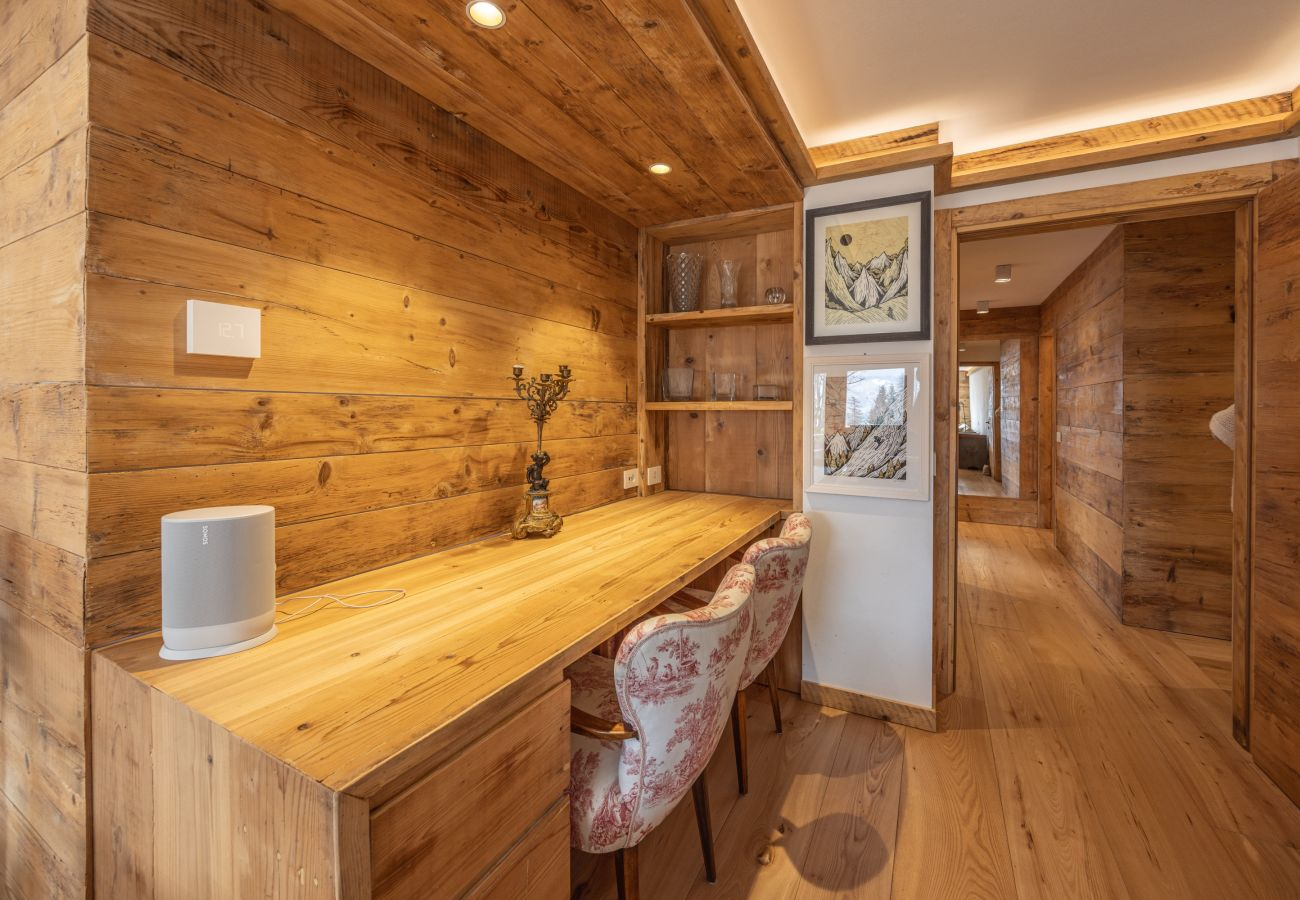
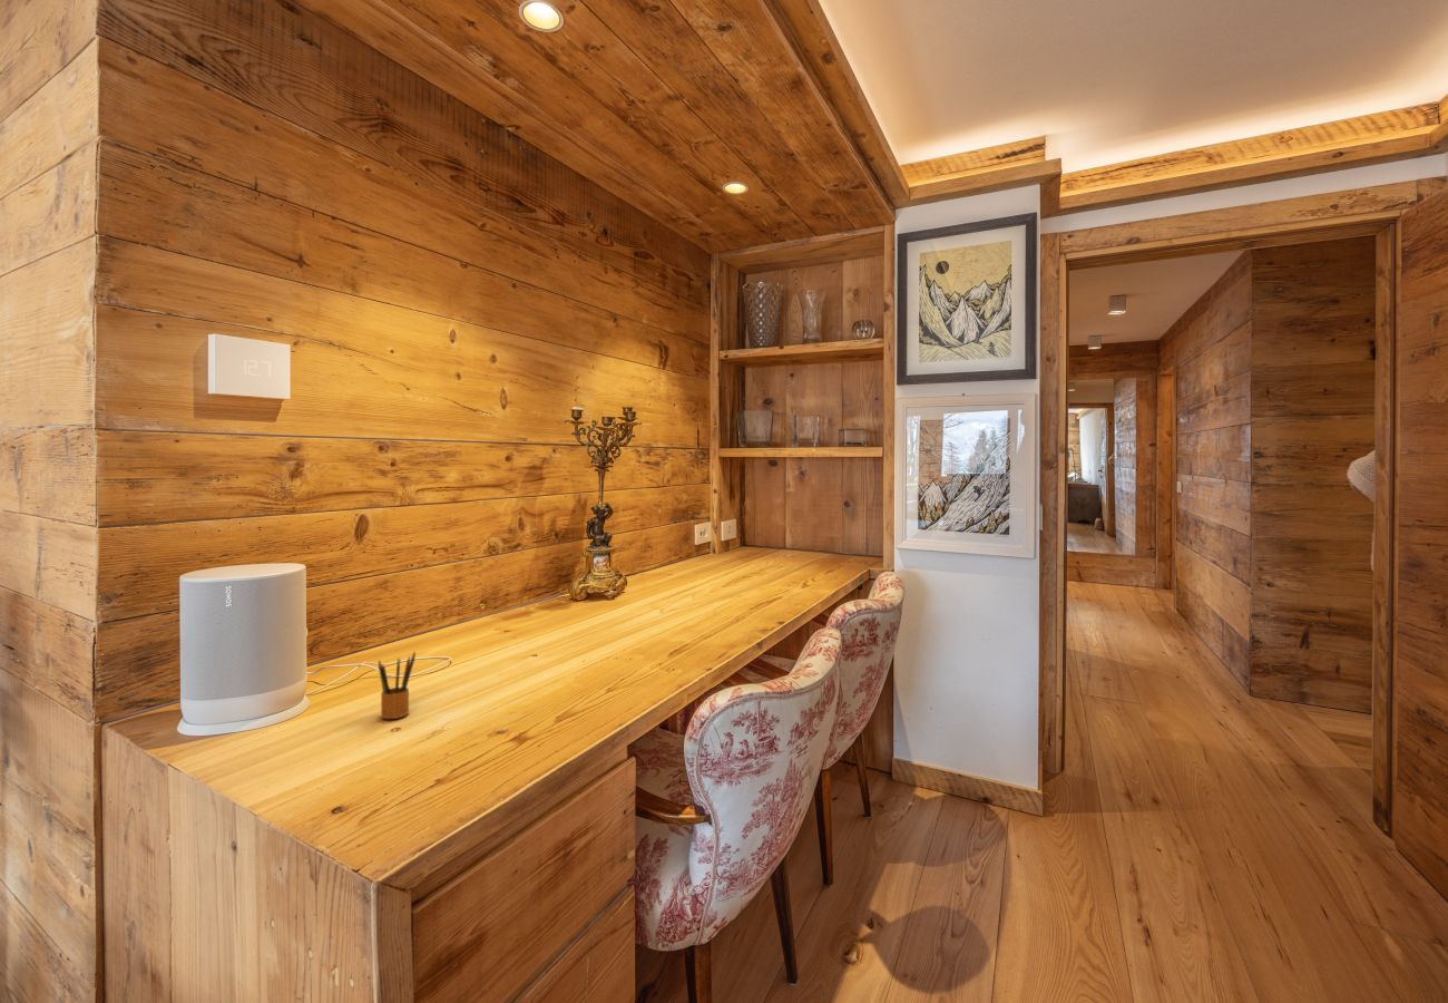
+ pencil box (395, 684)
